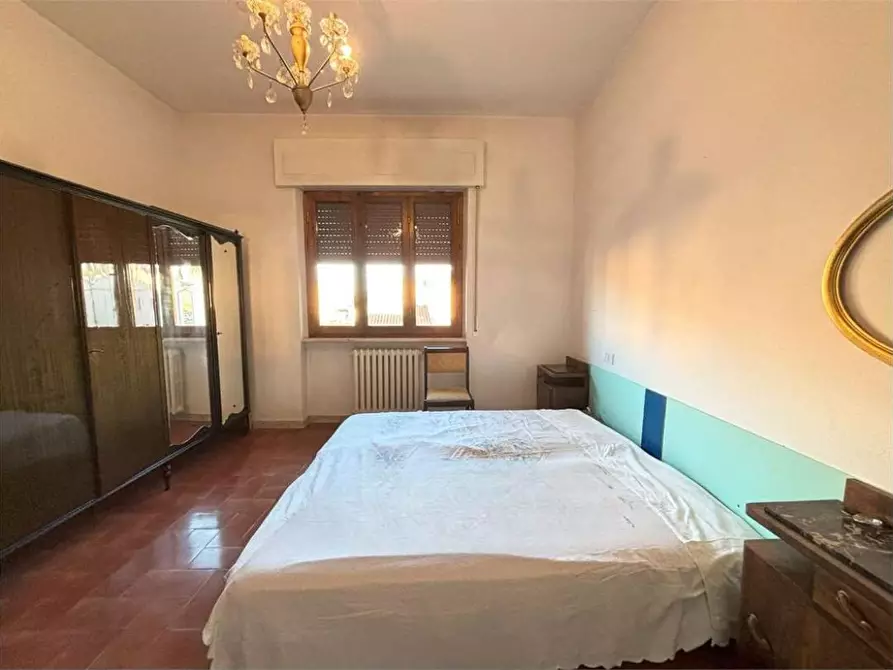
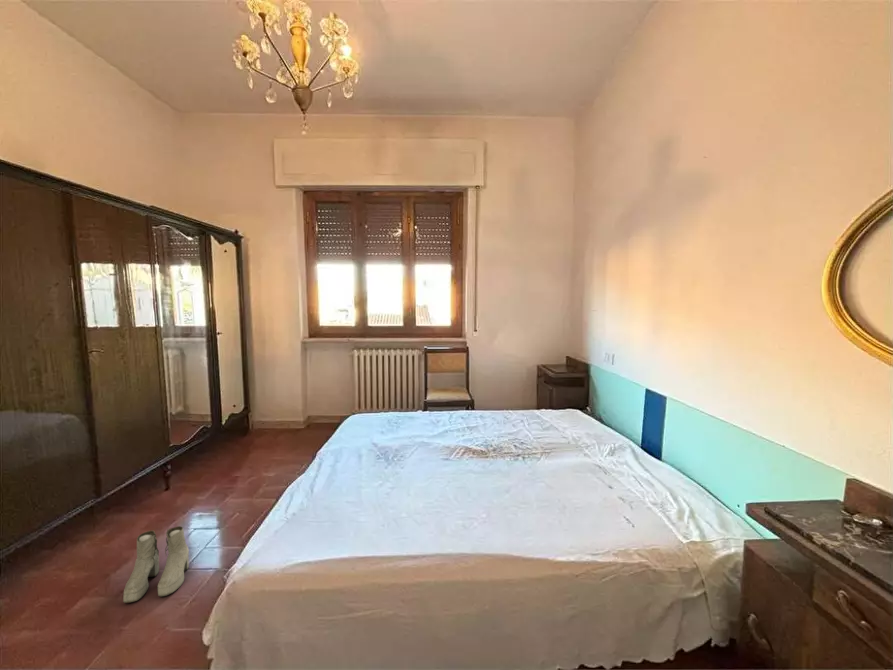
+ boots (158, 560)
